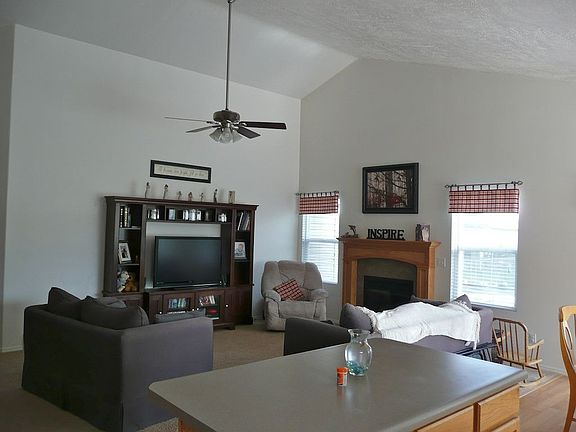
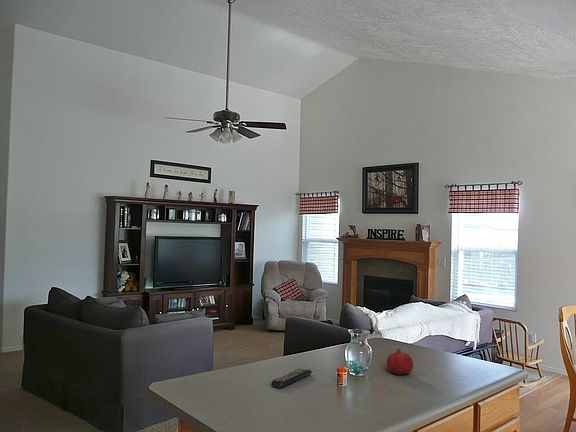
+ fruit (399, 361)
+ remote control (292, 377)
